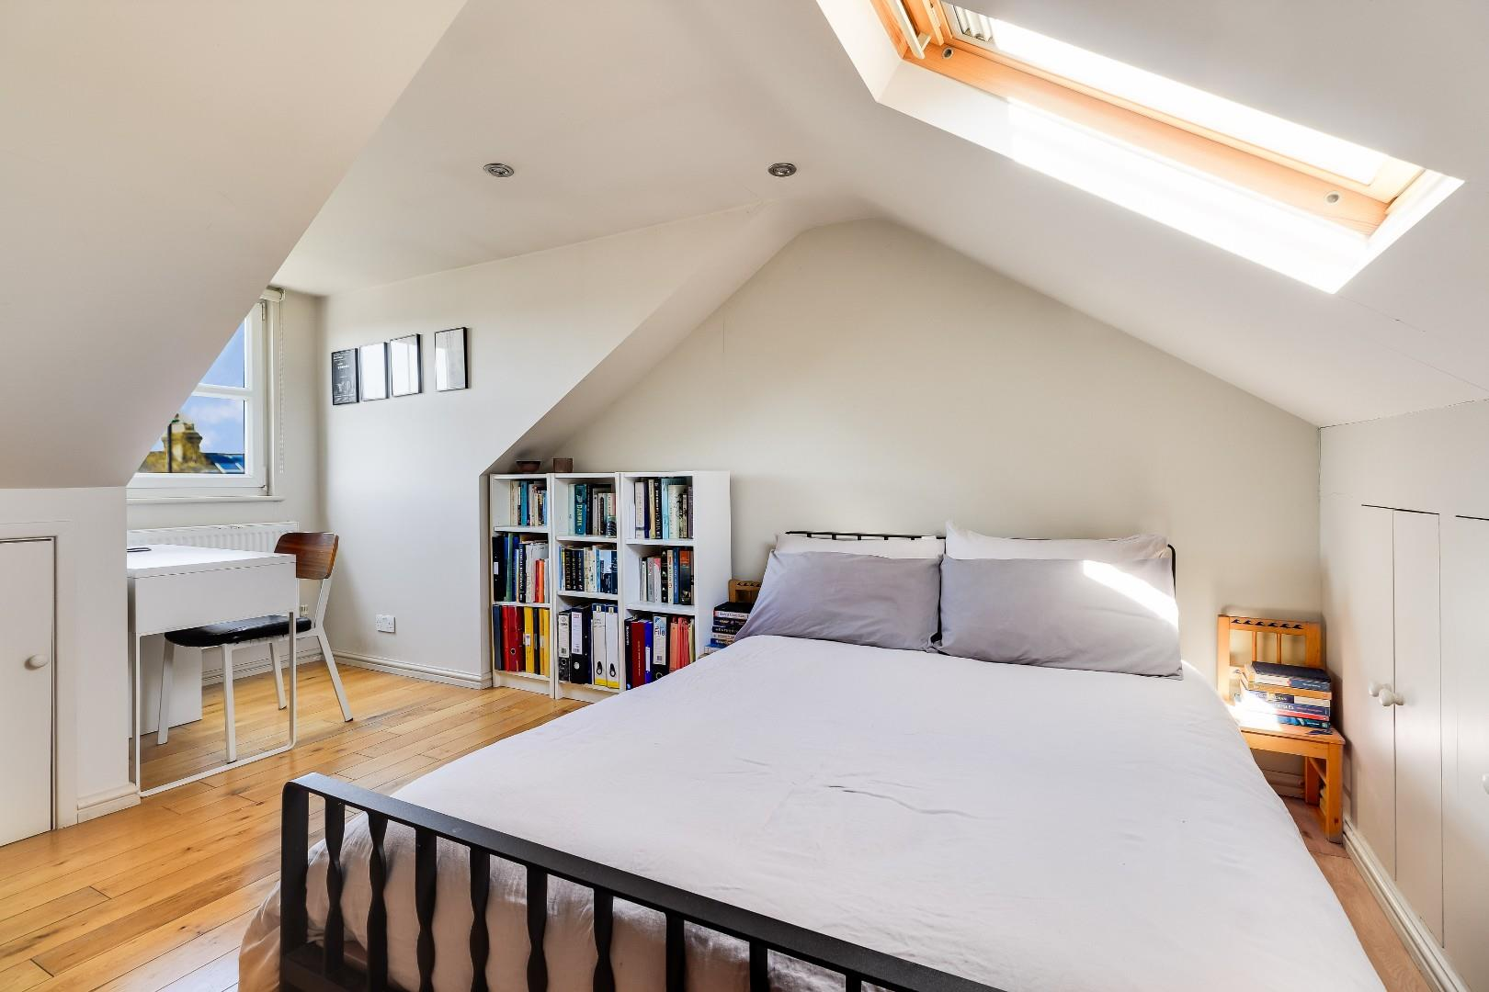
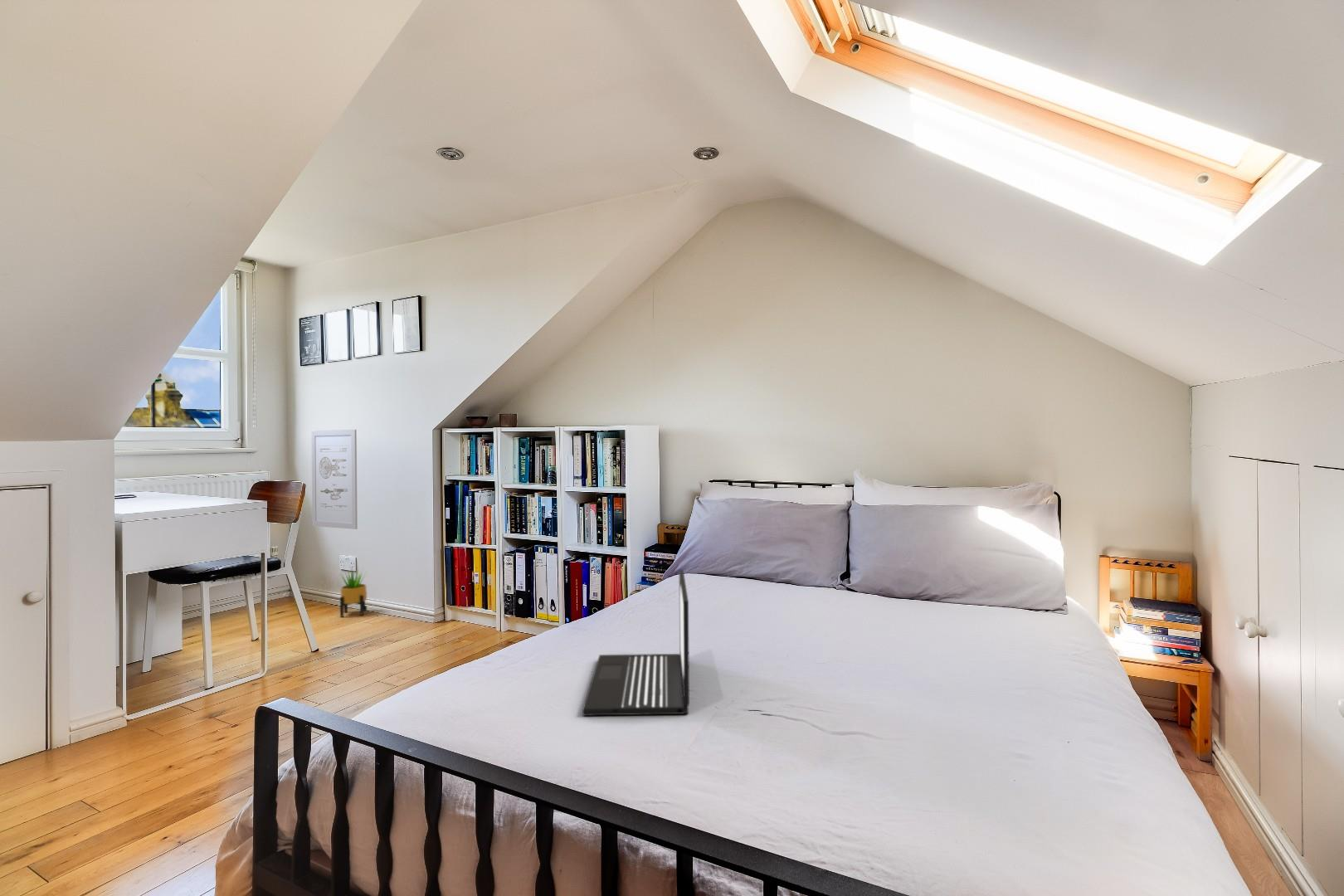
+ laptop (638, 655)
+ wall art (334, 479)
+ potted plant (353, 590)
